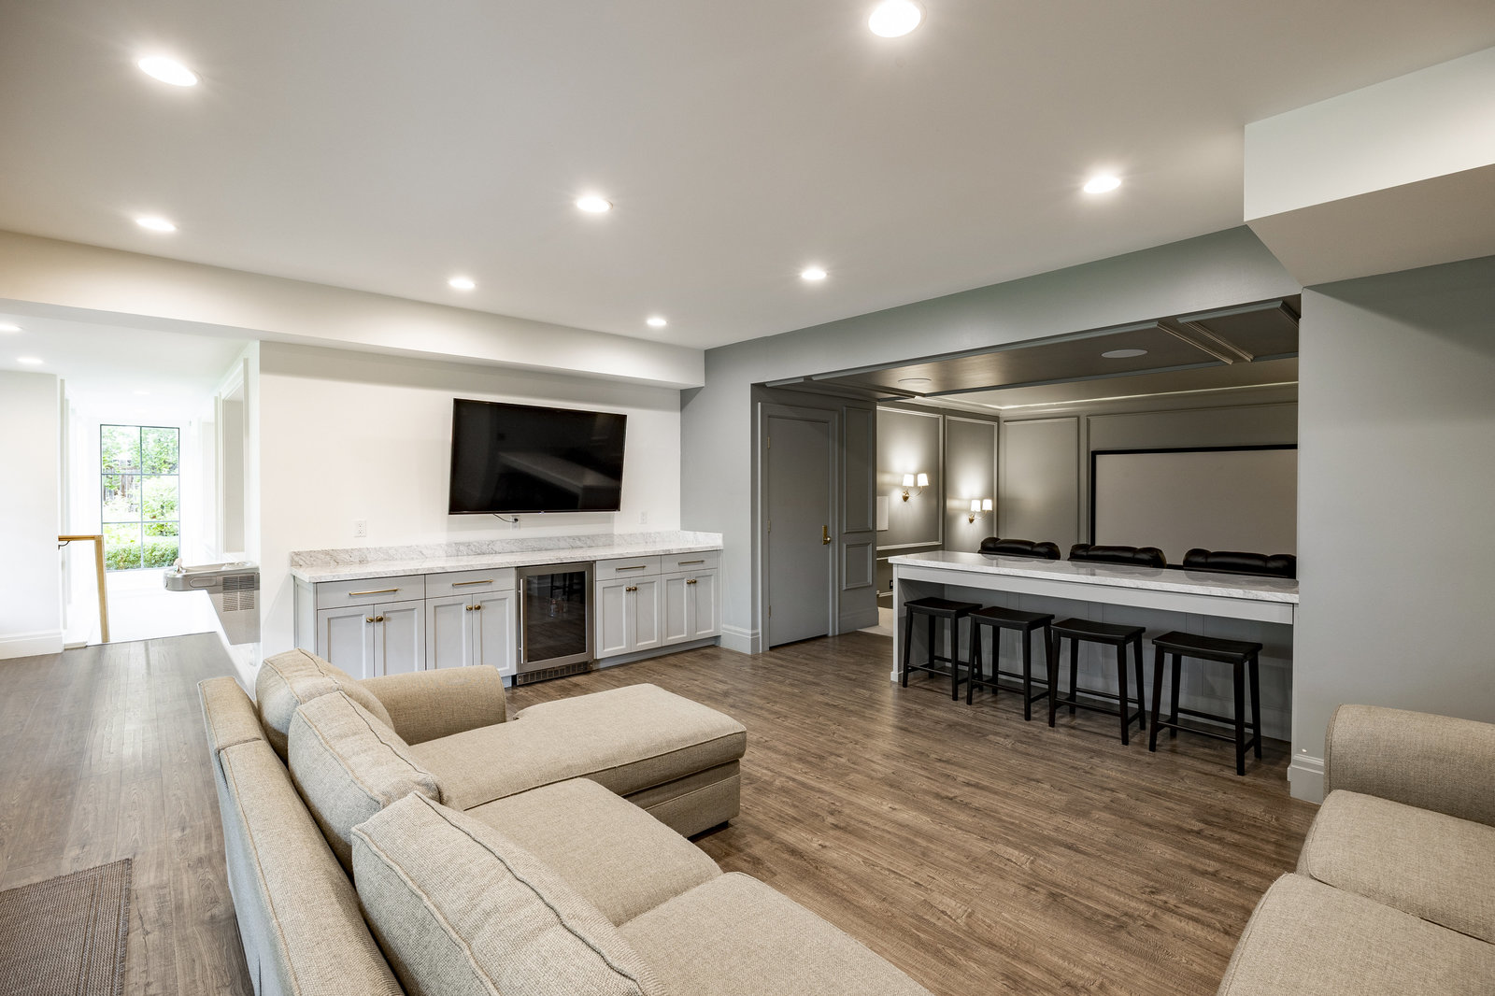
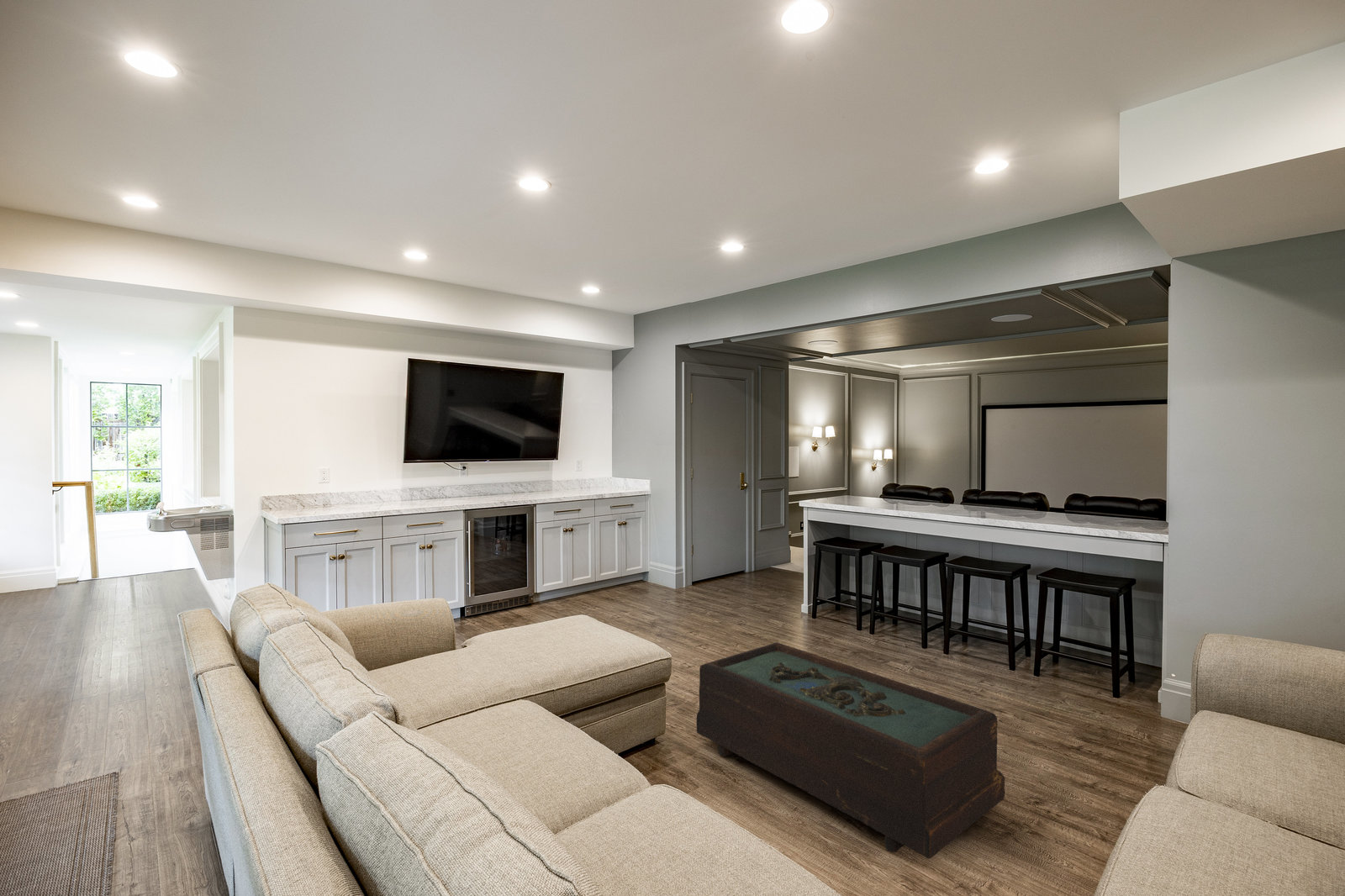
+ coffee table (834, 729)
